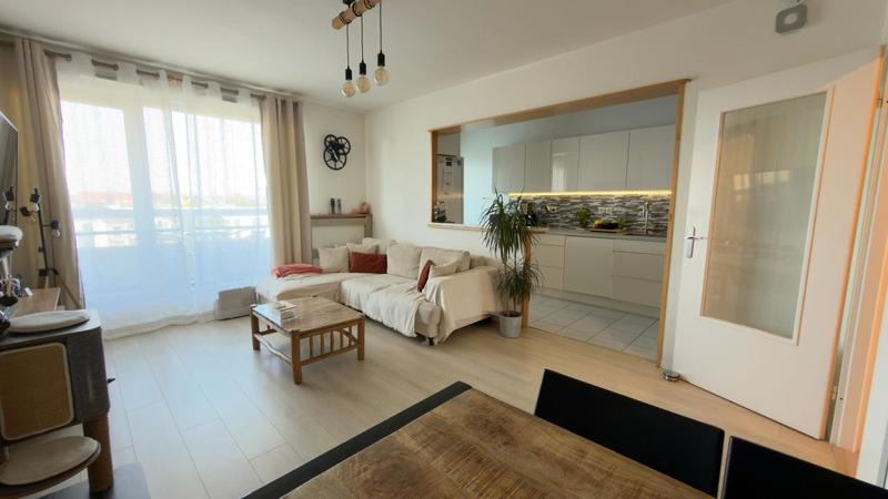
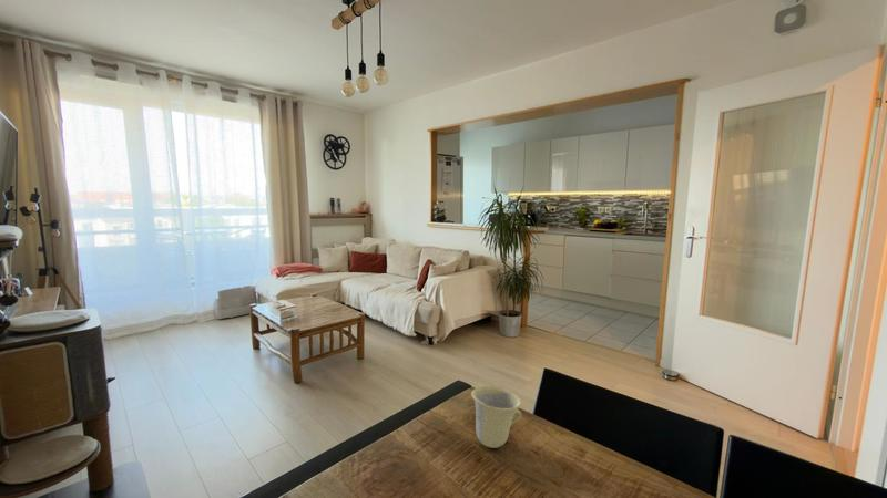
+ cup (496, 417)
